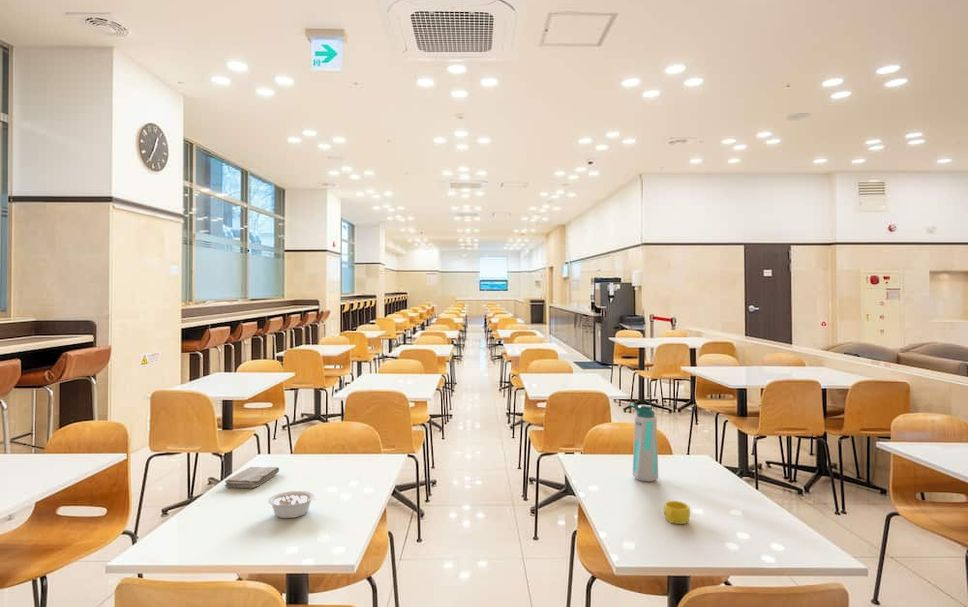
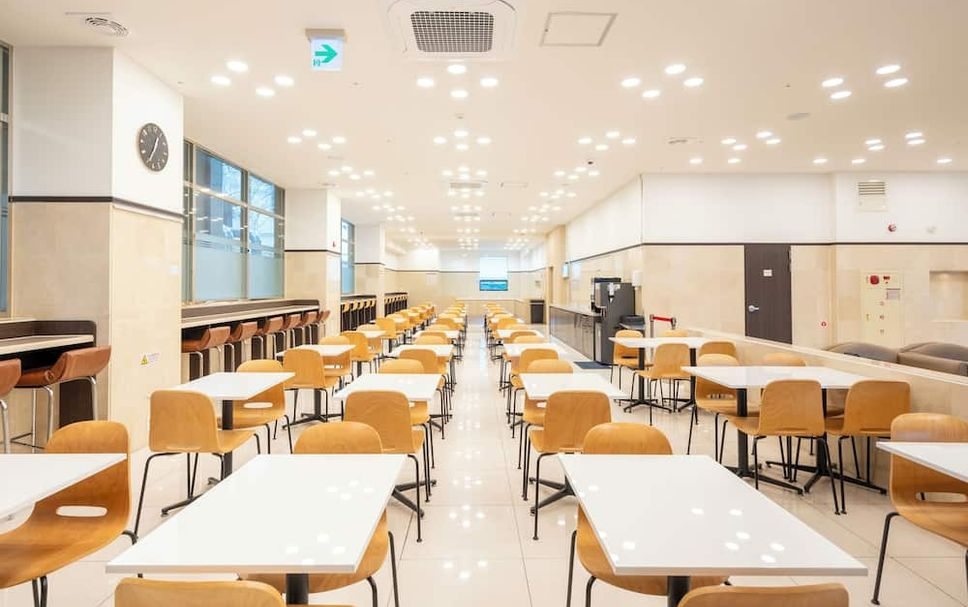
- washcloth (252, 476)
- water bottle (643, 441)
- cup (675, 513)
- legume (293, 503)
